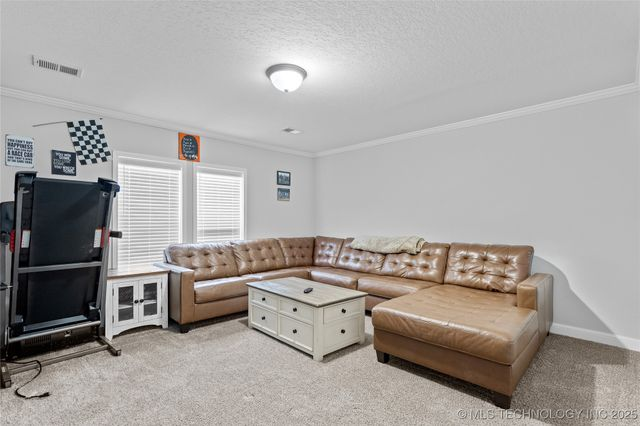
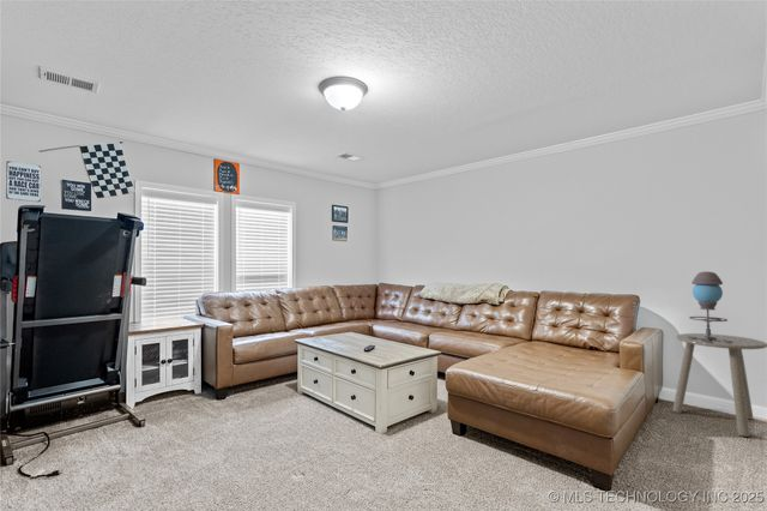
+ side table (731, 377)
+ table lamp (707, 305)
